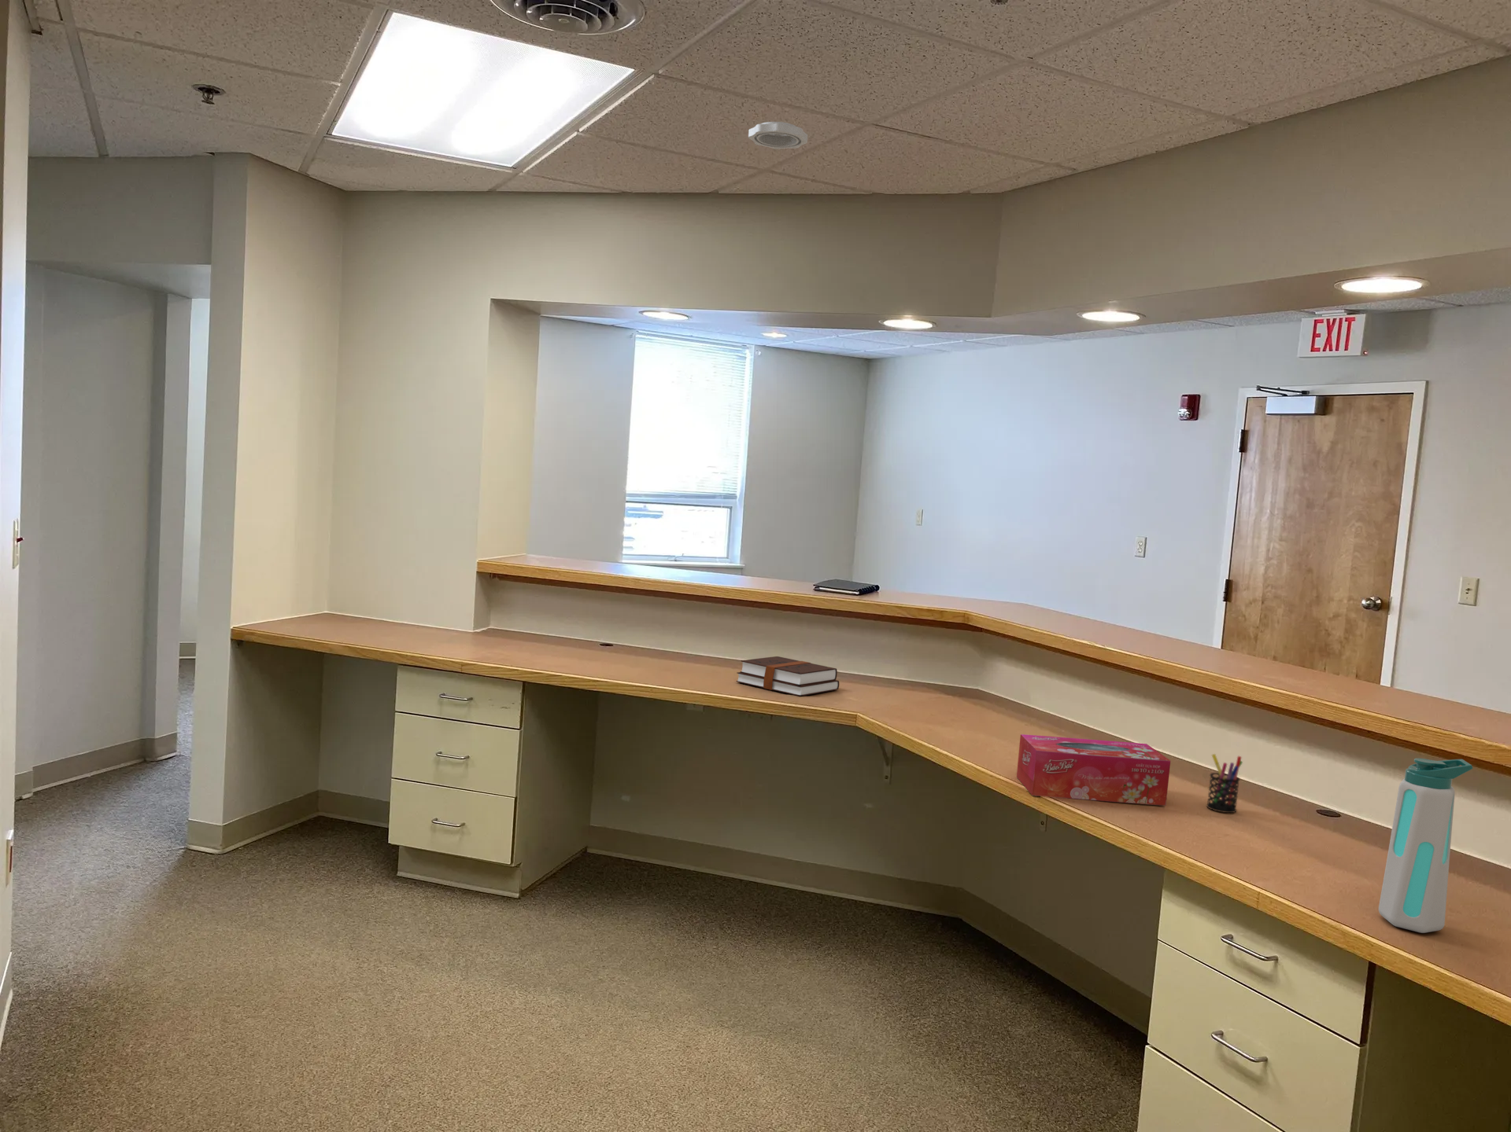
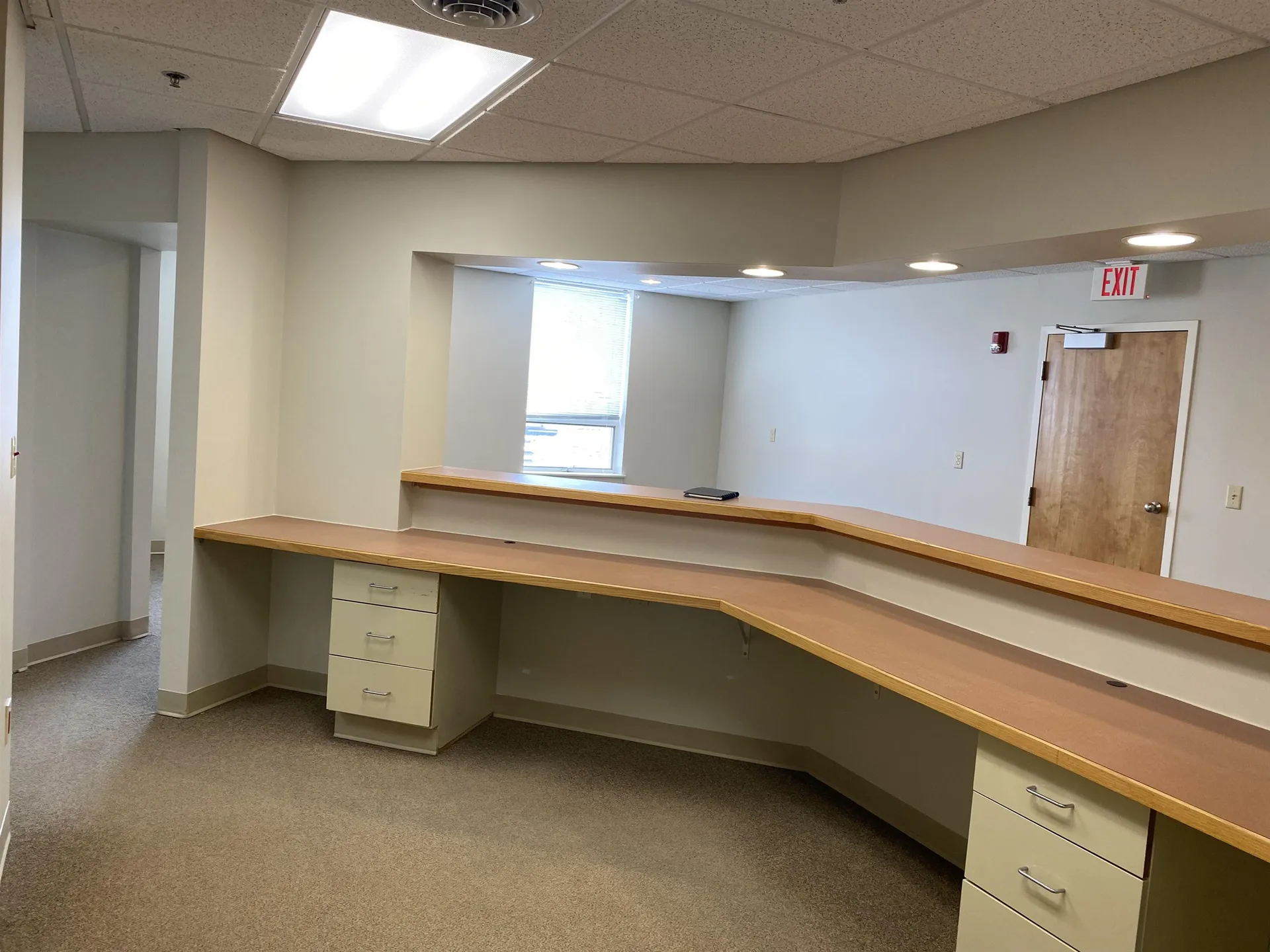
- tissue box (1091, 769)
- hardback book (788, 674)
- water bottle (1424, 841)
- pen holder (1228, 780)
- smoke detector (778, 131)
